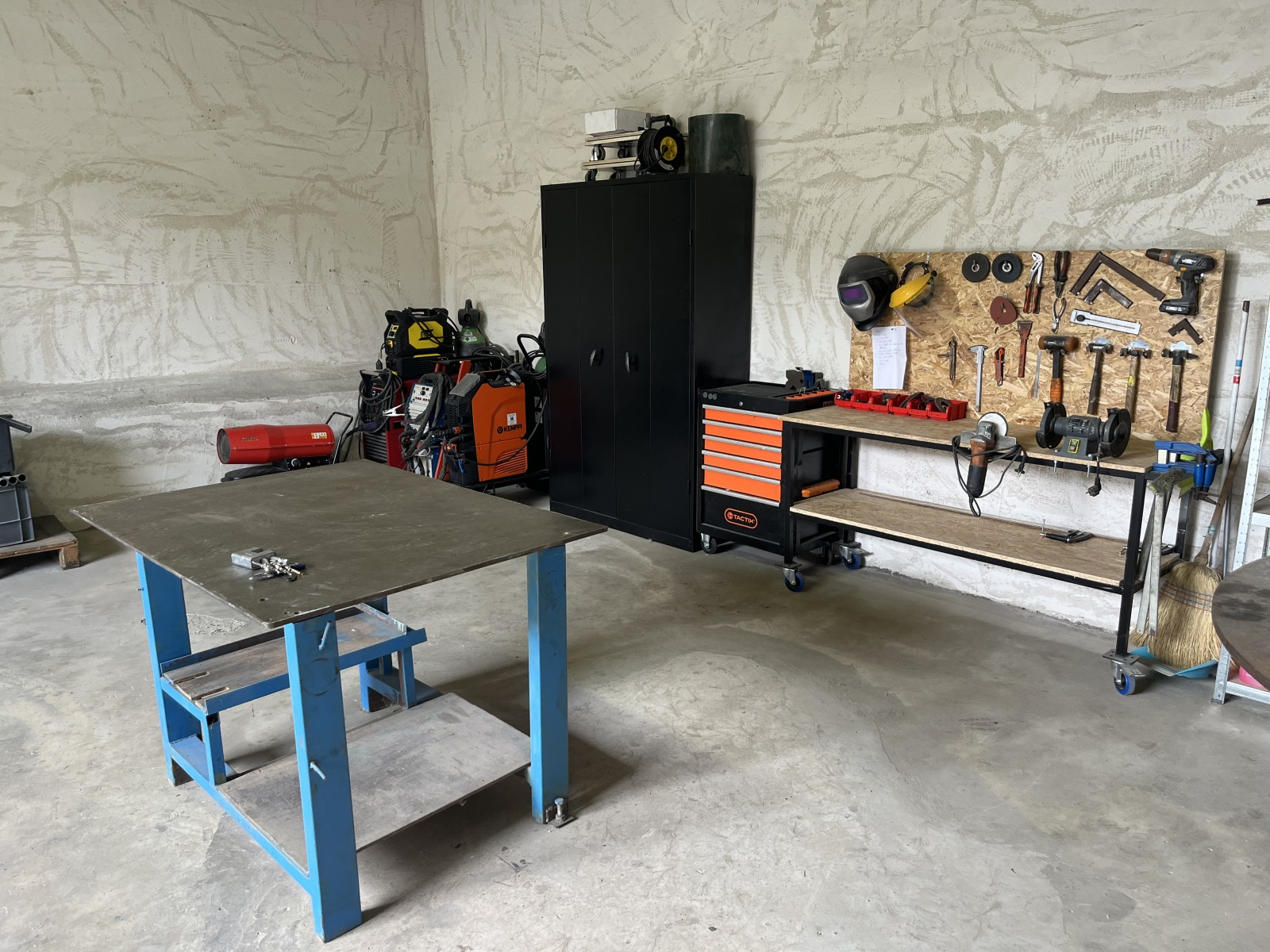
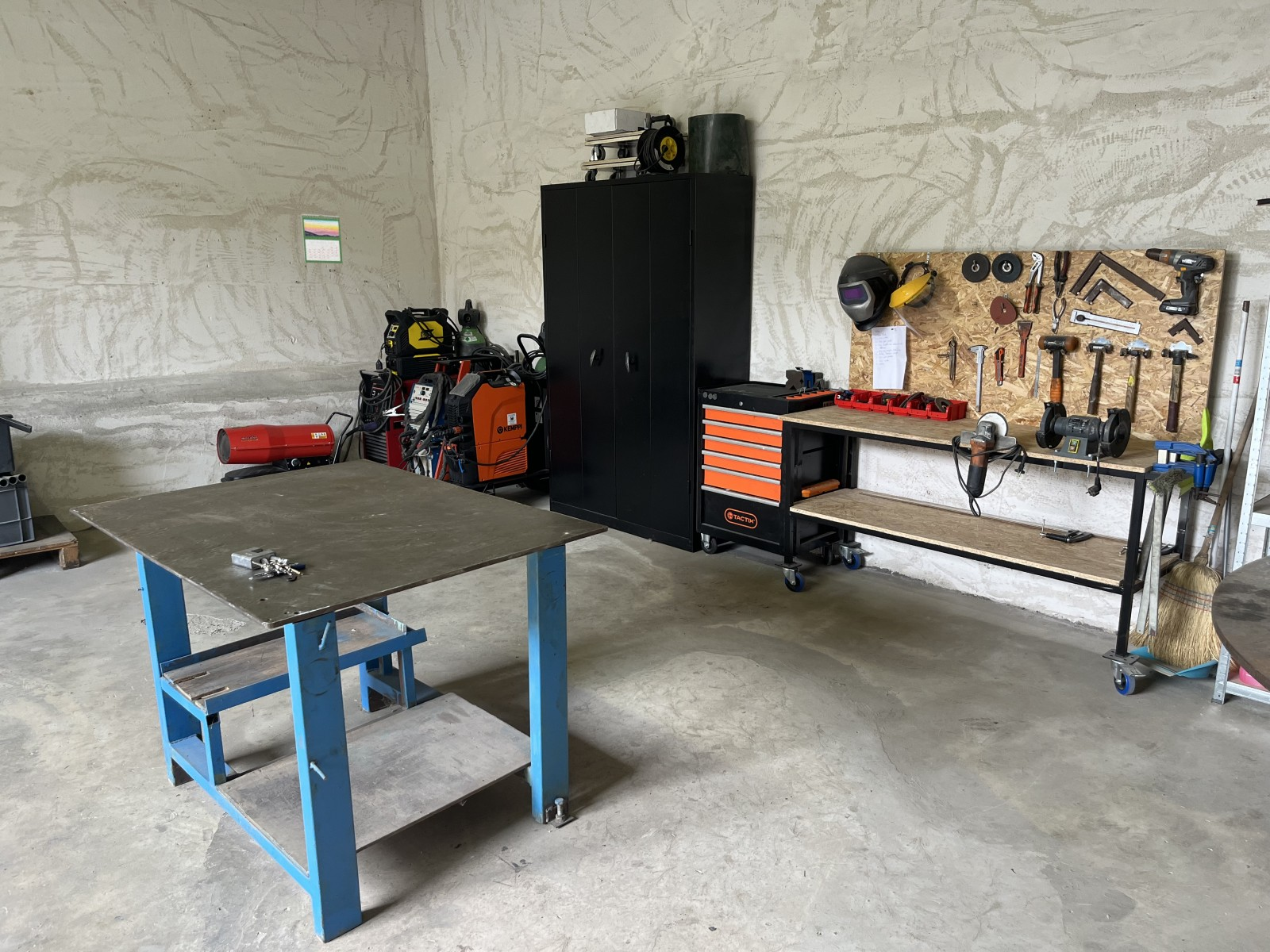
+ calendar (321, 238)
